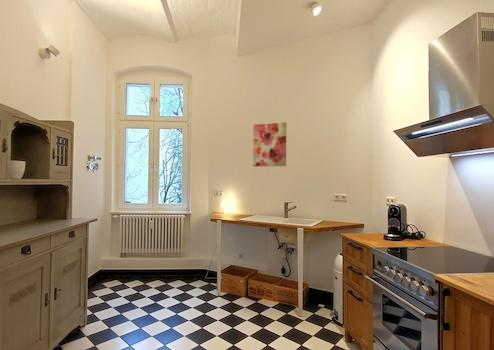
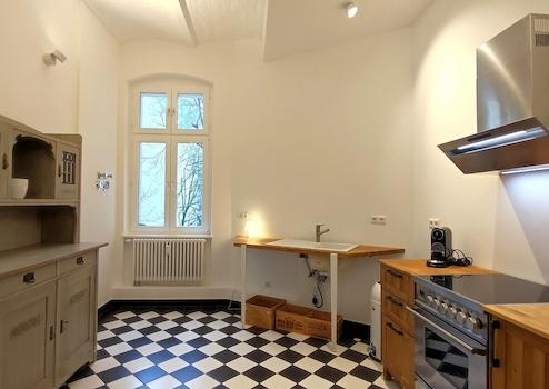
- wall art (269, 145)
